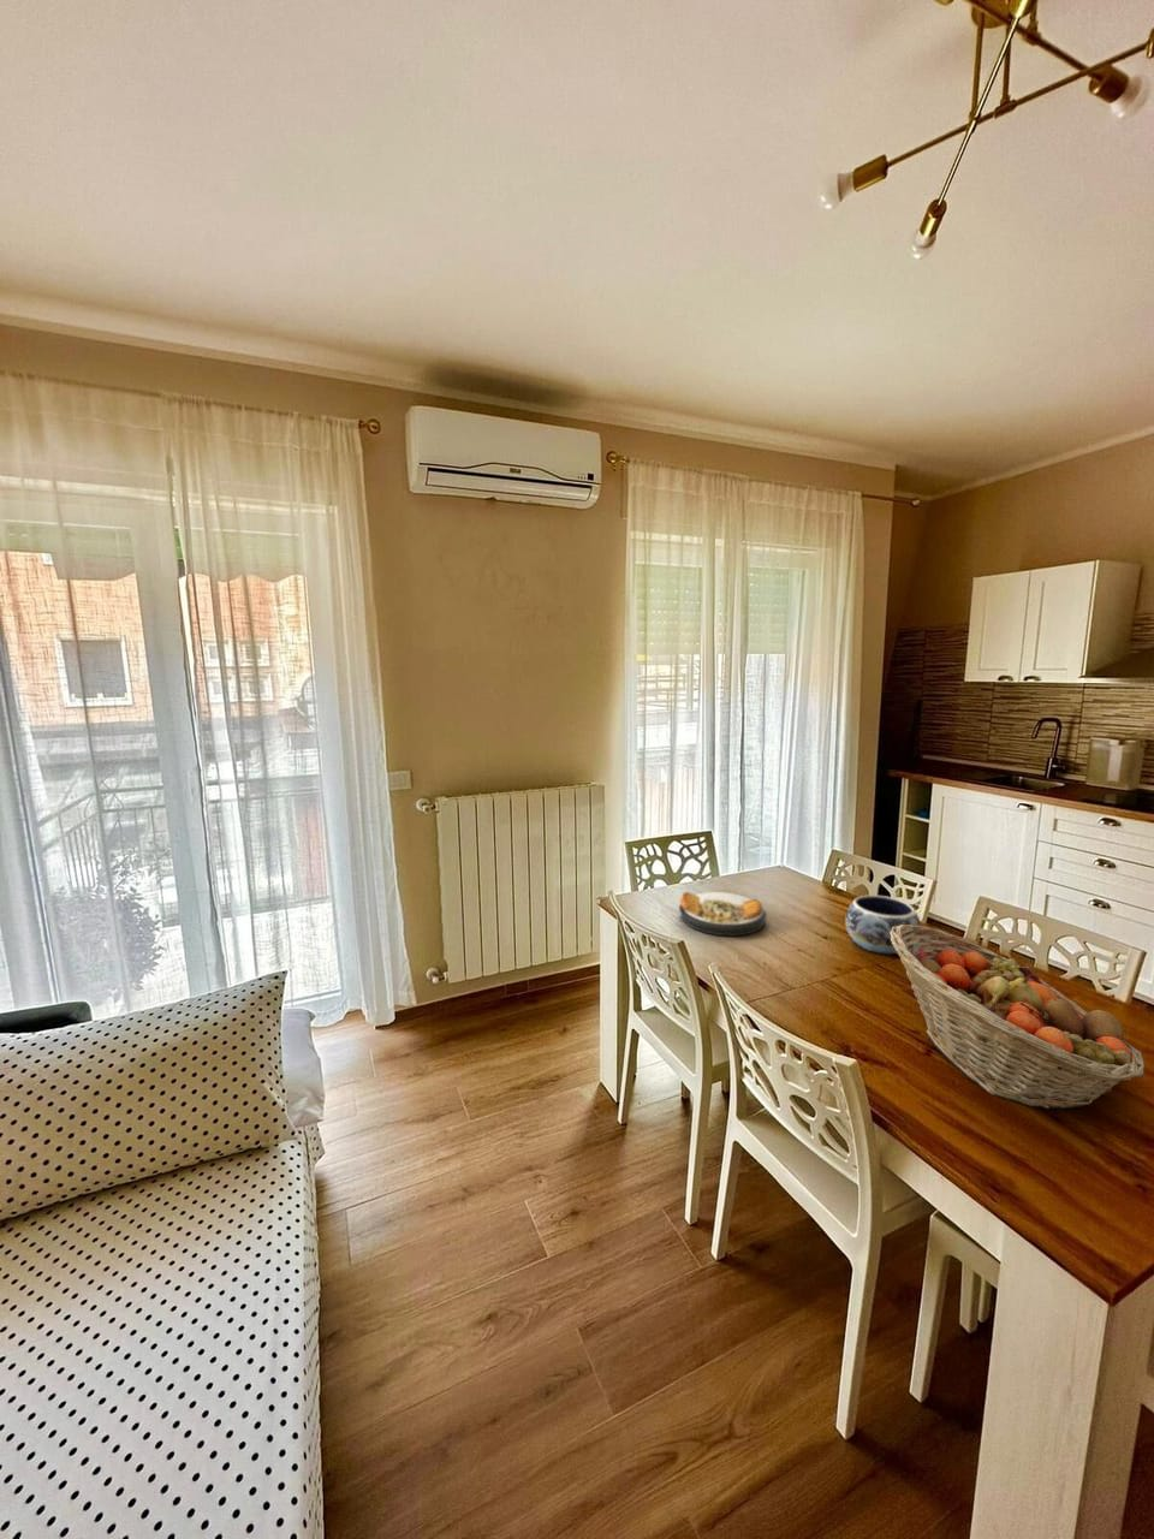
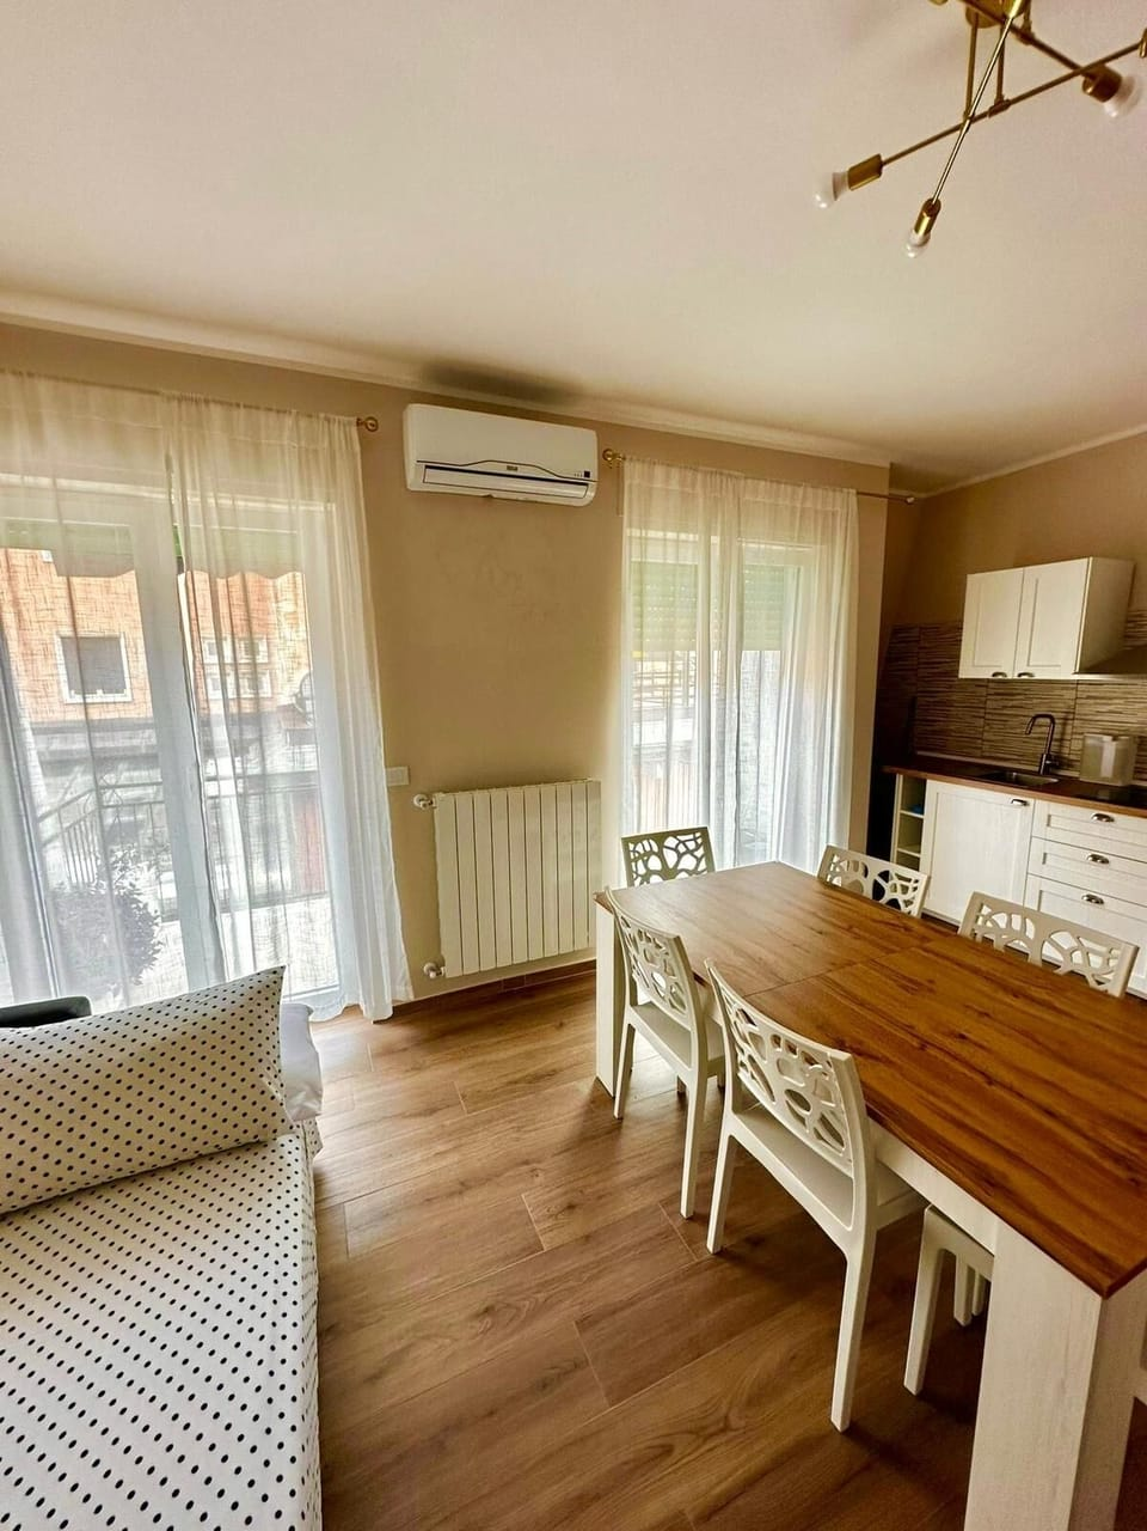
- fruit basket (999, 1005)
- decorative bowl (881, 923)
- plate (721, 909)
